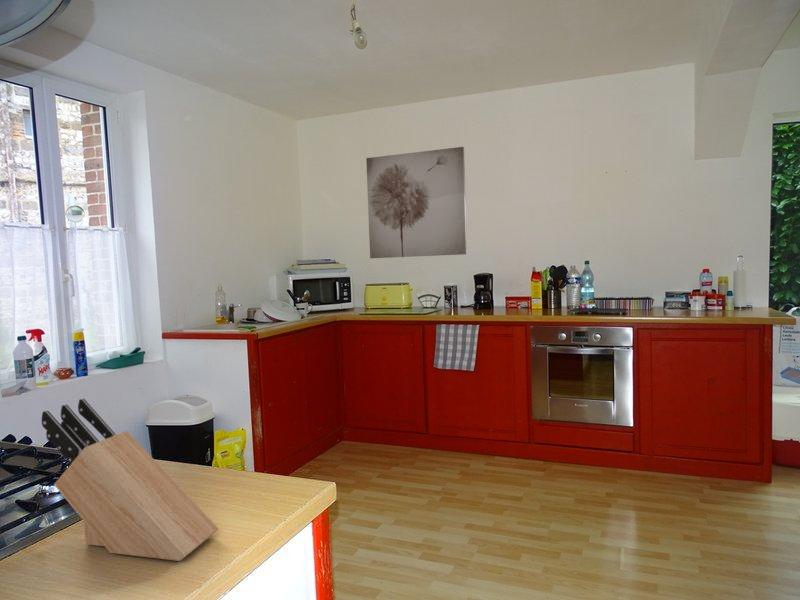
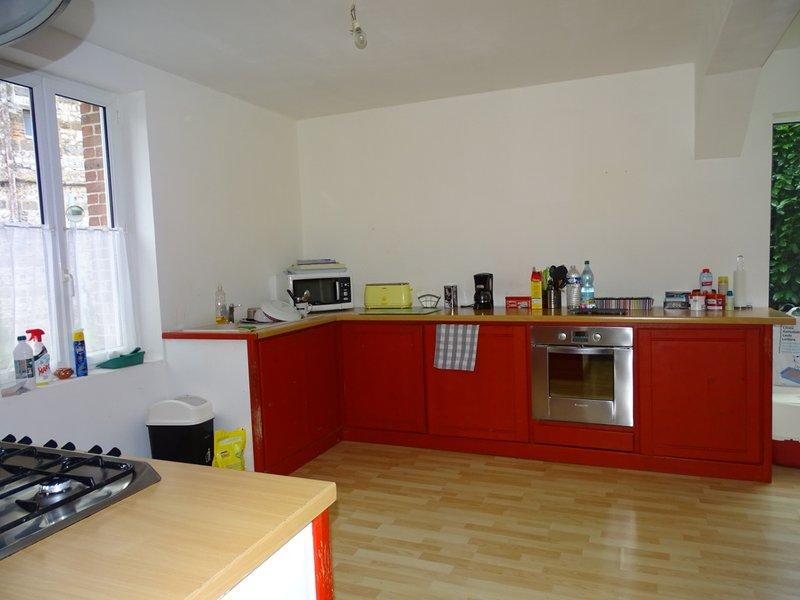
- knife block (124, 472)
- wall art (415, 204)
